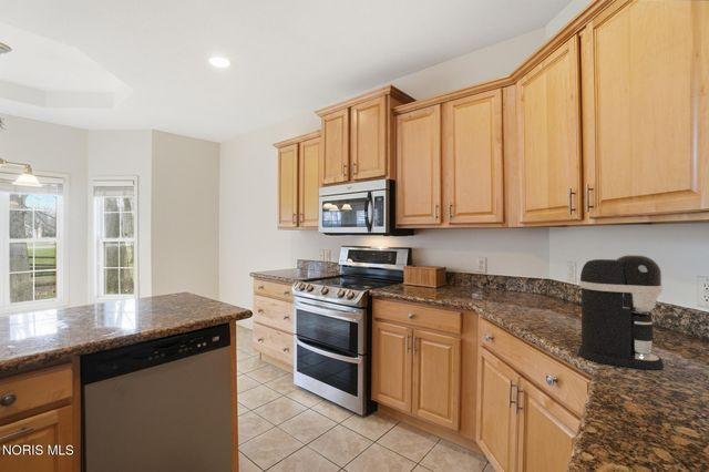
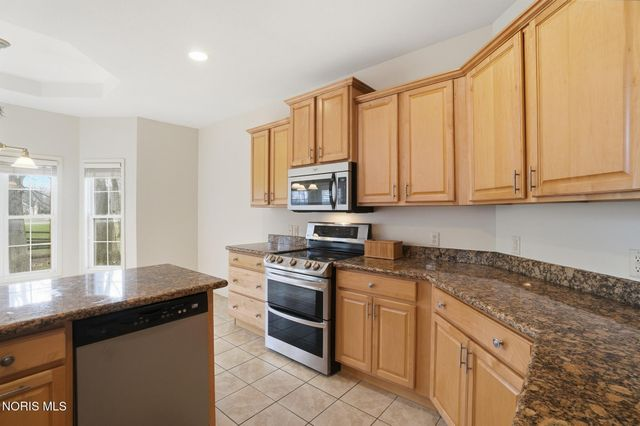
- coffee maker (618, 307)
